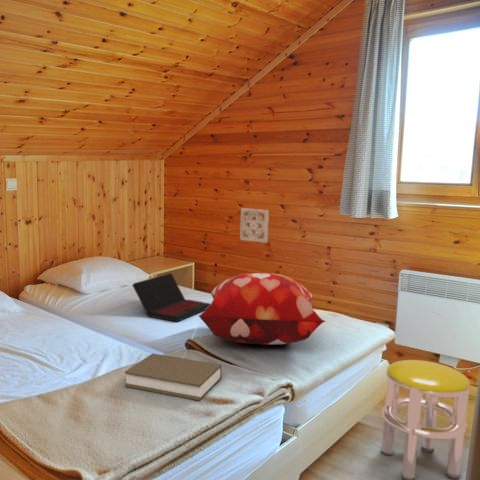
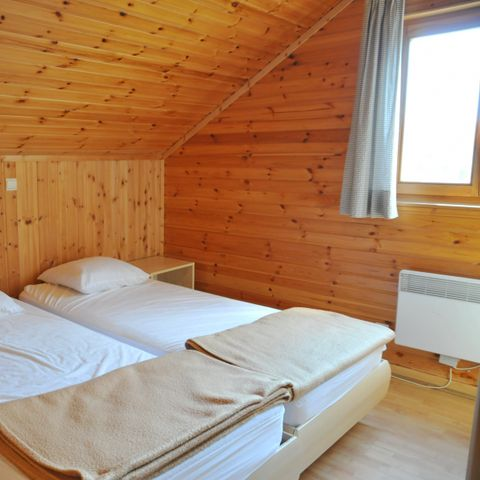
- wall ornament (254, 225)
- stool (424, 416)
- book (174, 374)
- decorative pillow (262, 305)
- laptop (172, 295)
